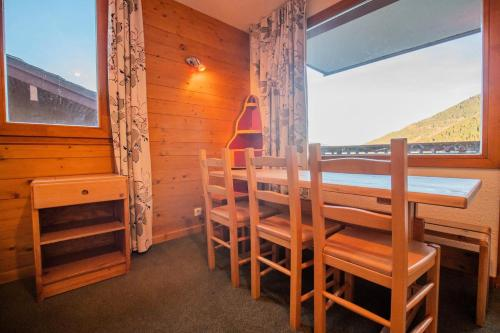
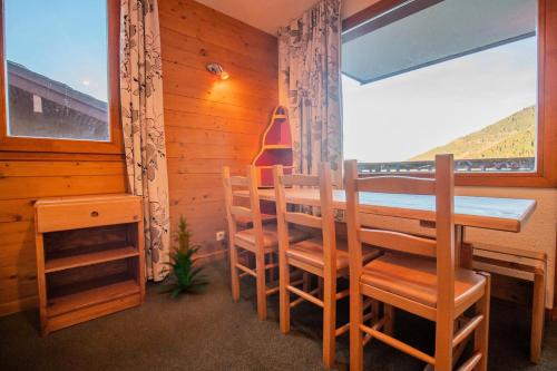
+ indoor plant (184, 250)
